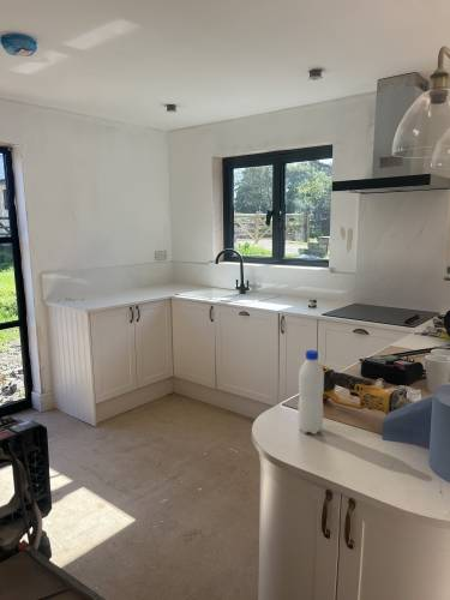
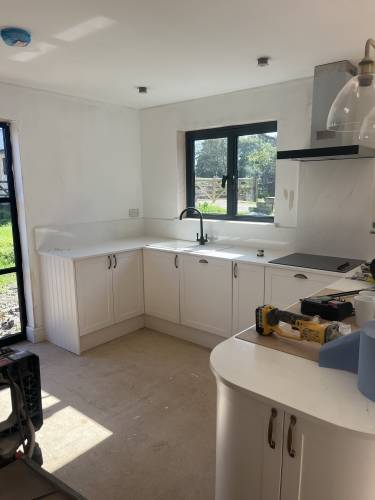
- water bottle (311, 391)
